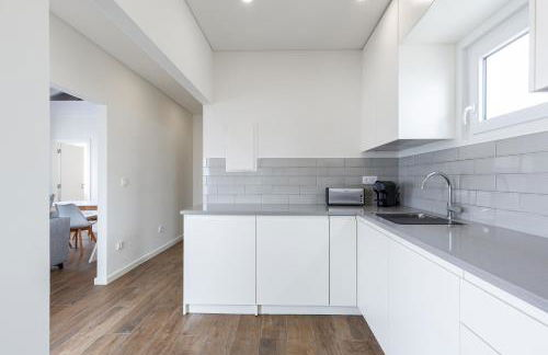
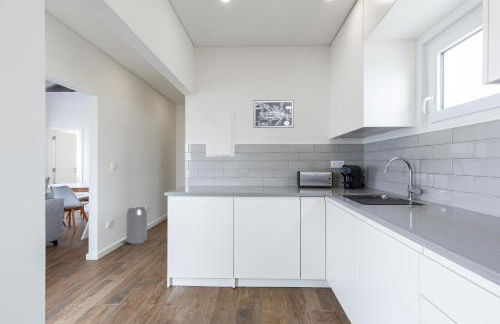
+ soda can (136, 225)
+ wall art (273, 114)
